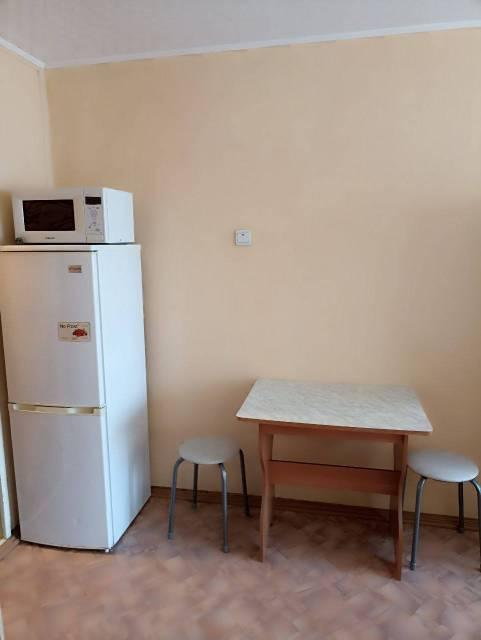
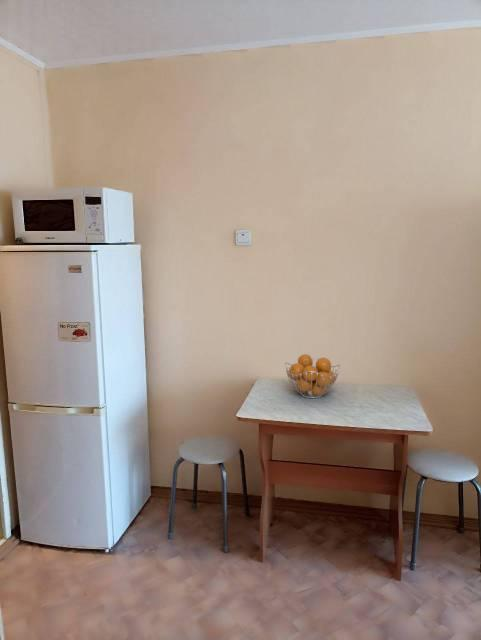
+ fruit basket (312, 375)
